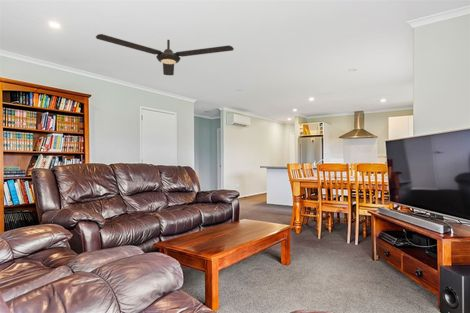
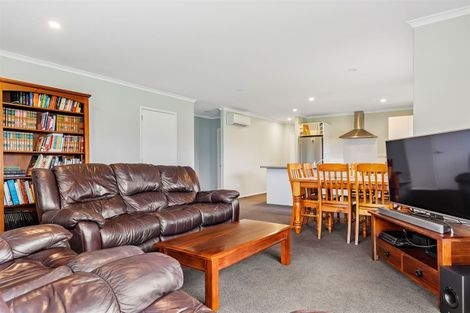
- ceiling fan (168, 56)
